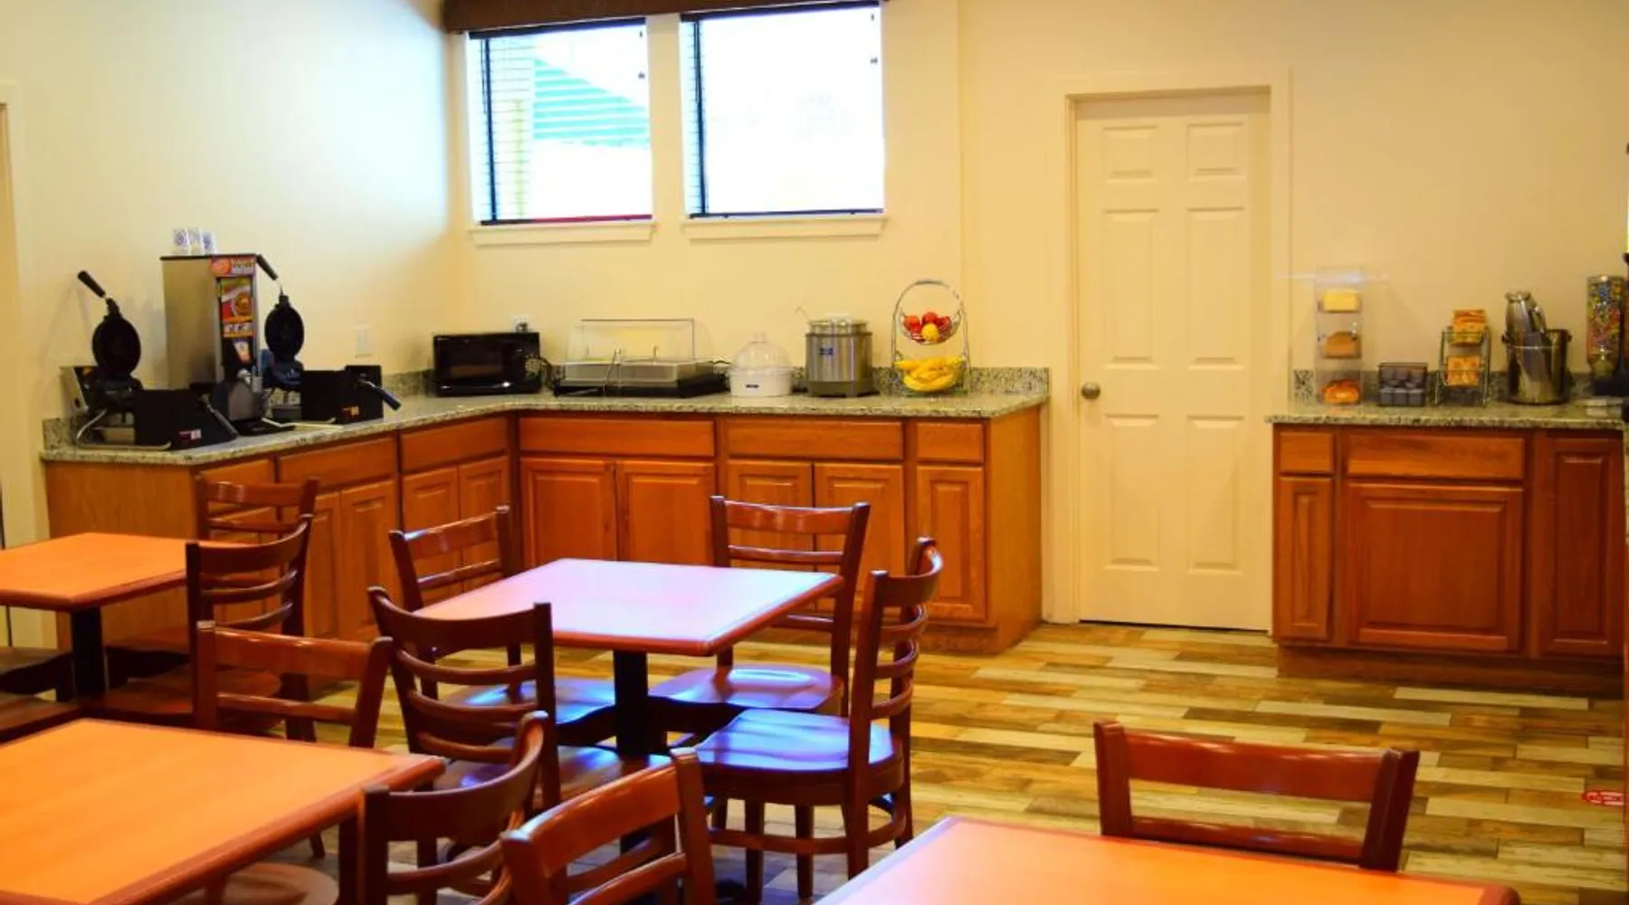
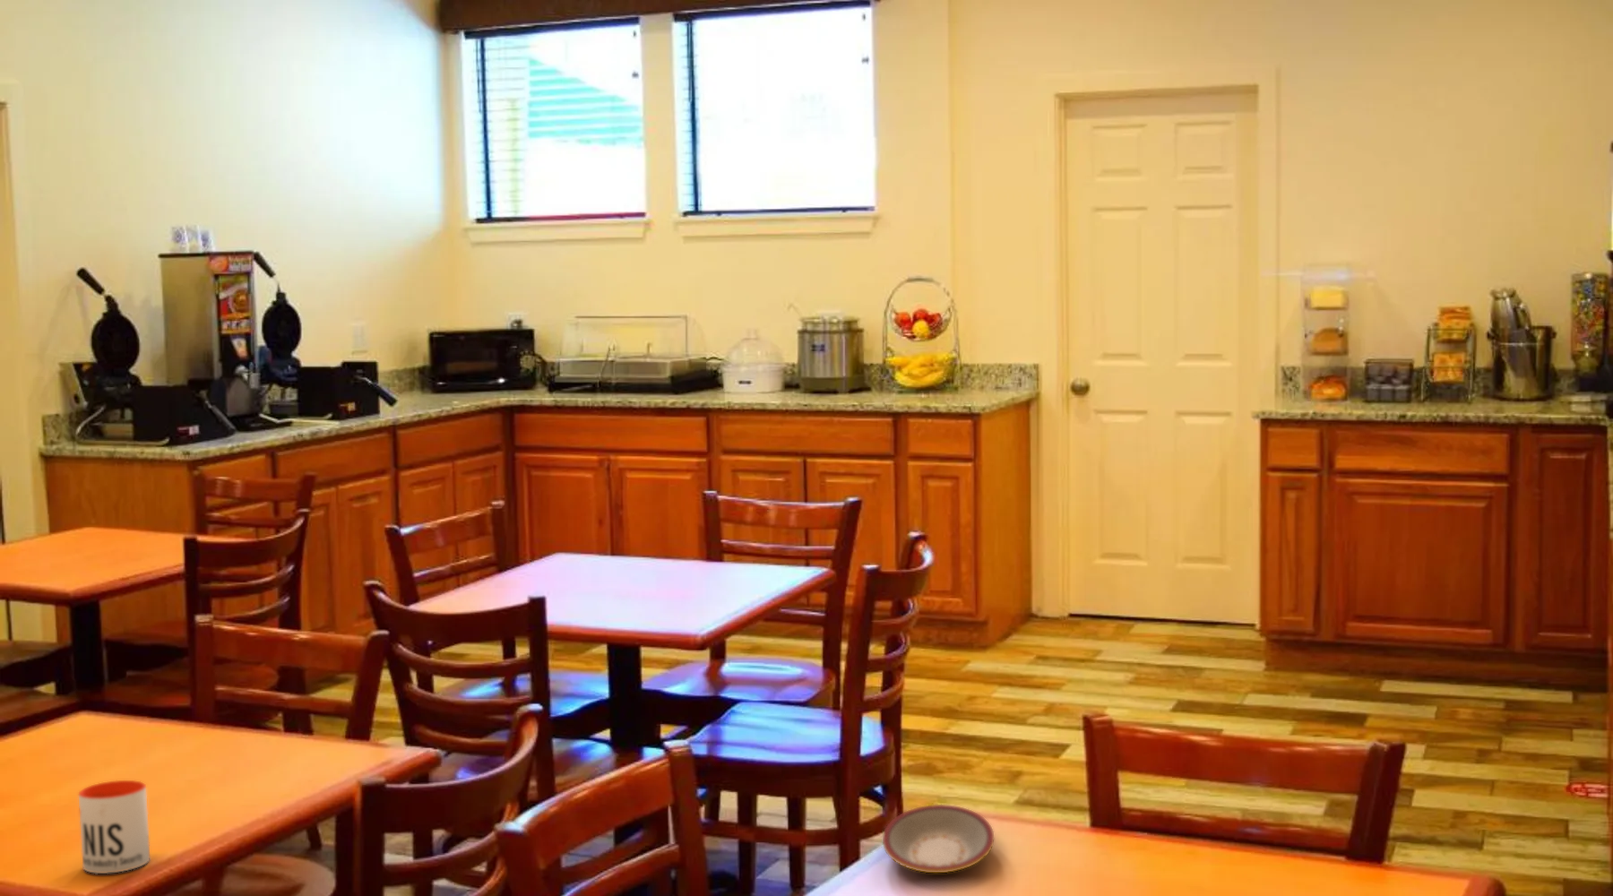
+ mug (113, 822)
+ plate (938, 844)
